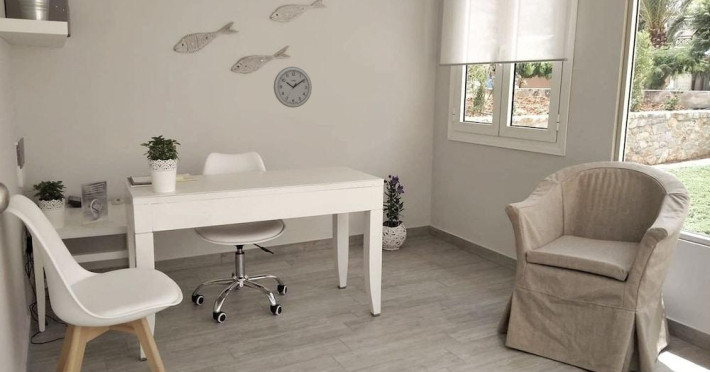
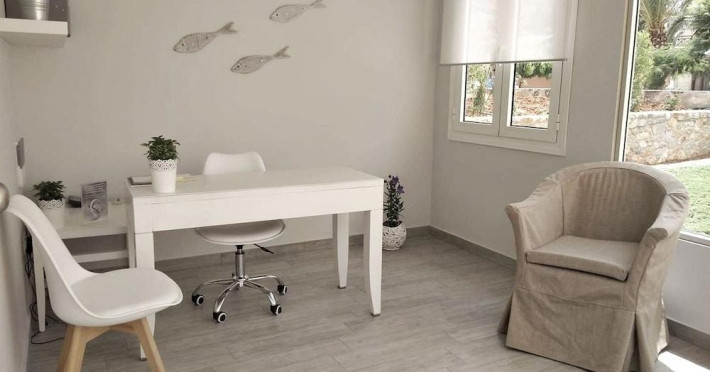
- wall clock (293, 87)
